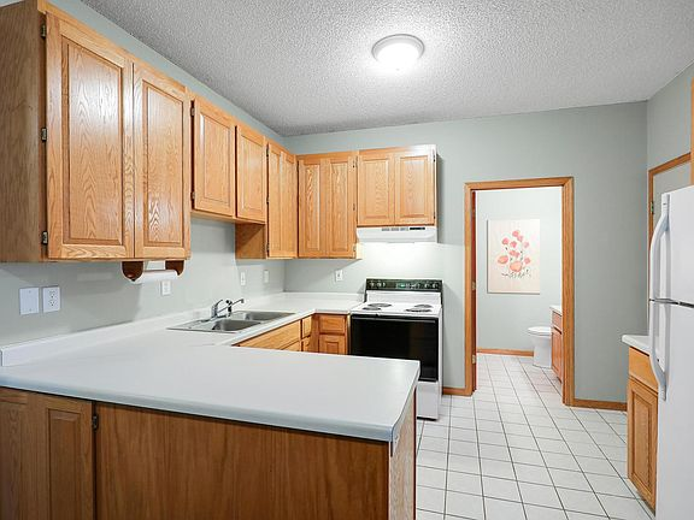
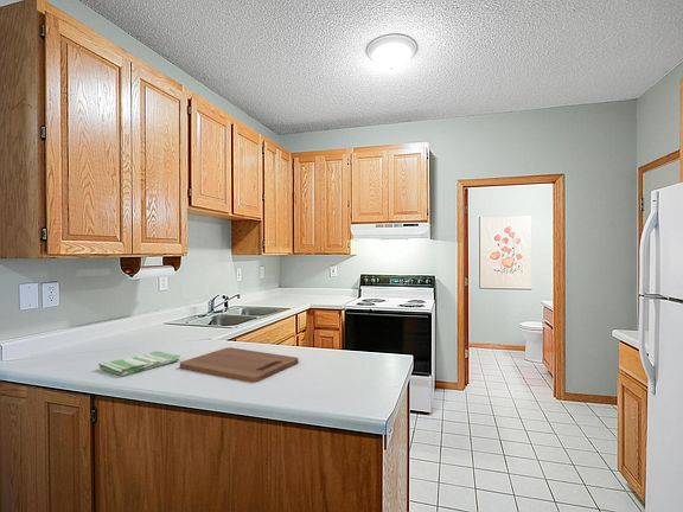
+ dish towel (140, 360)
+ cutting board (240, 361)
